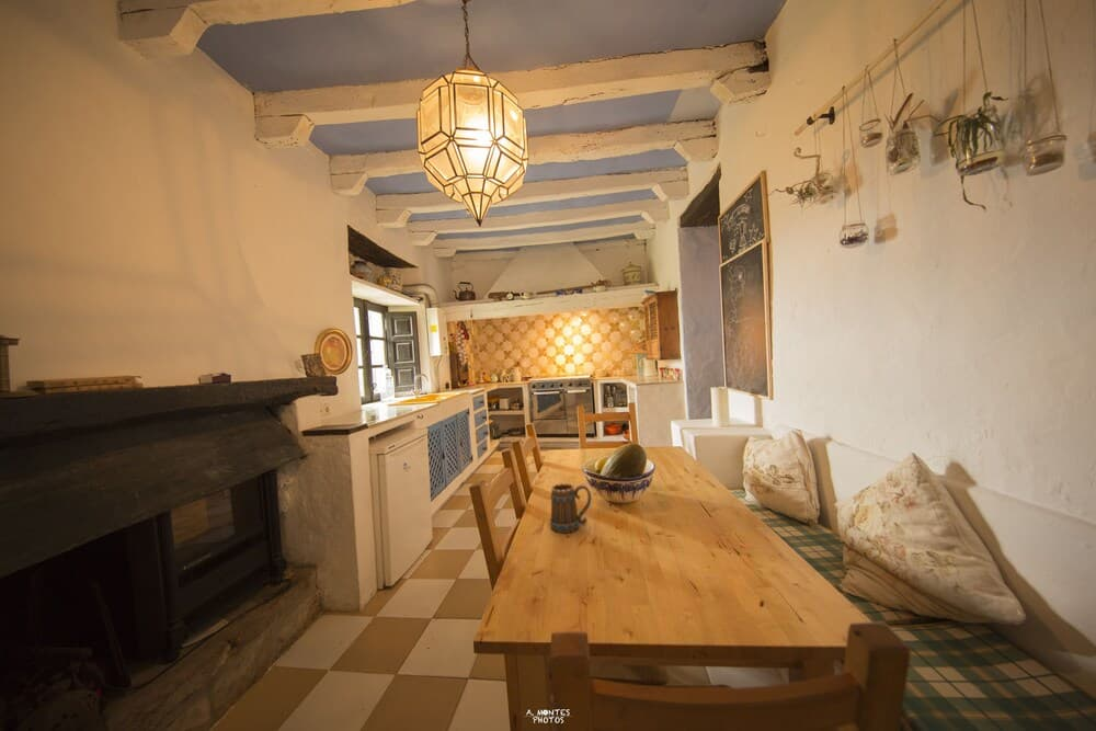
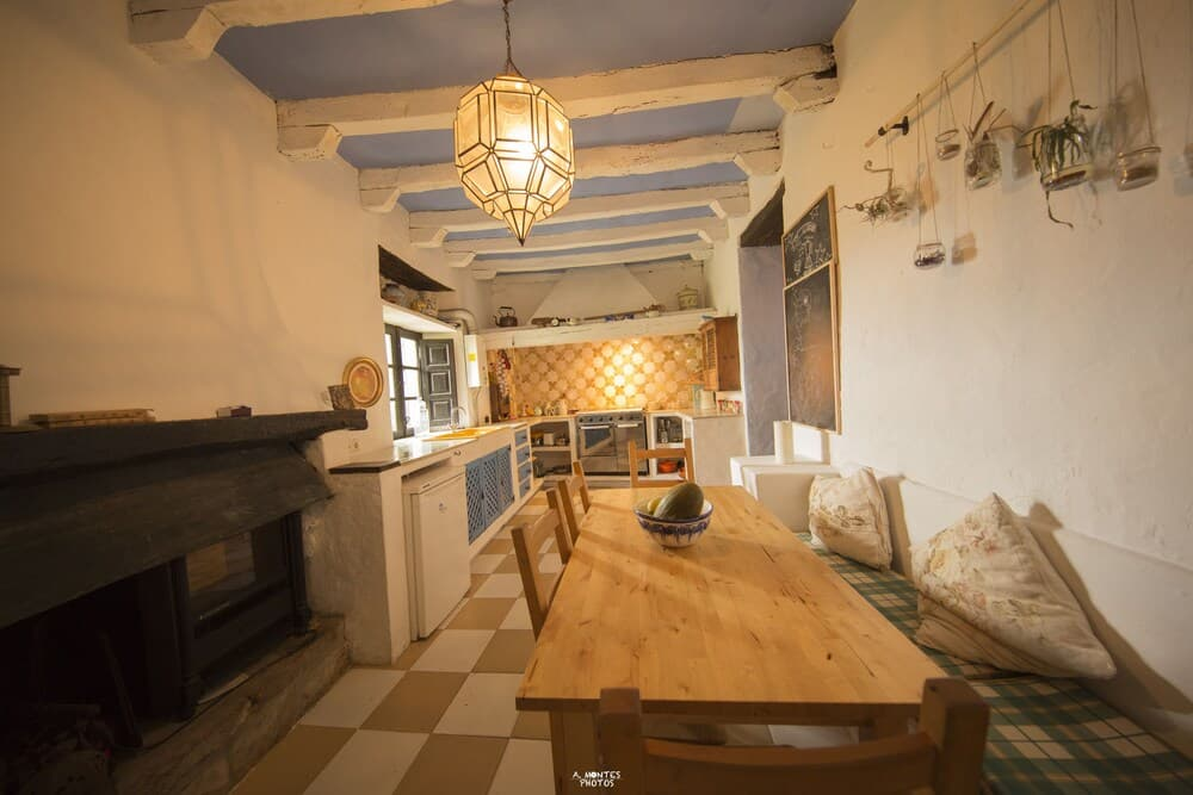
- mug (570, 506)
